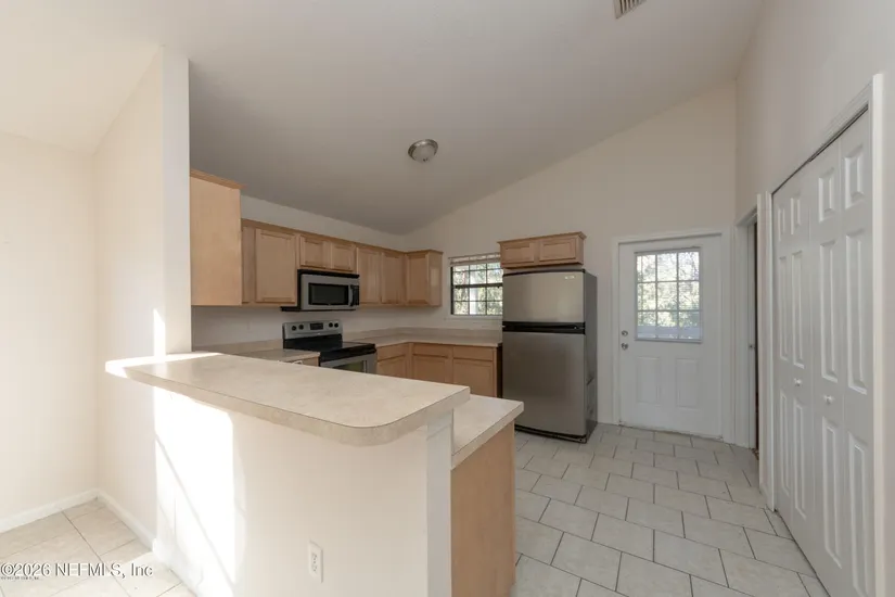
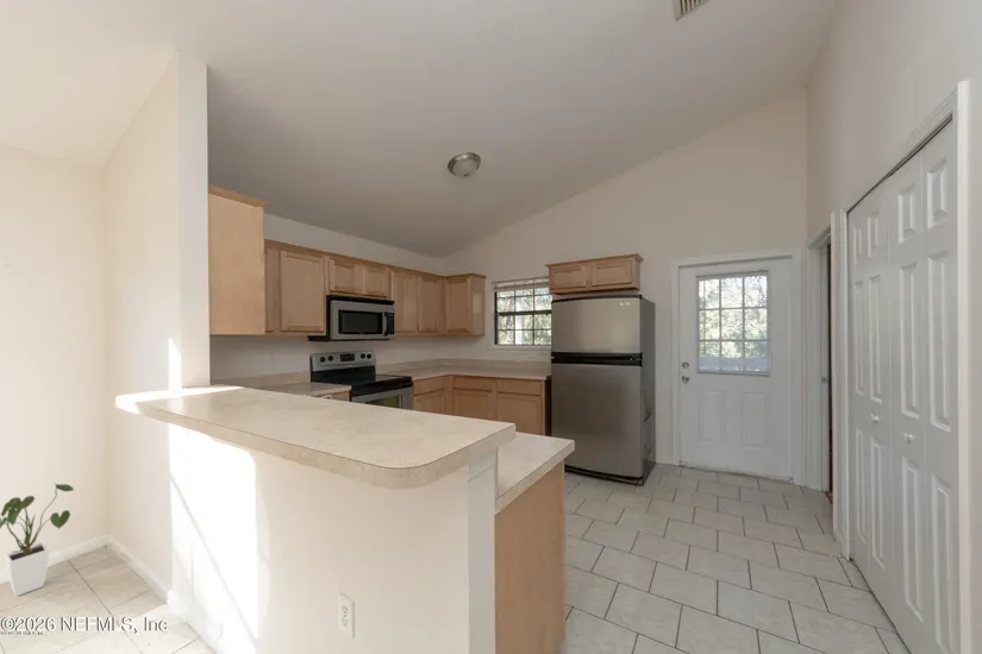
+ house plant (36, 537)
